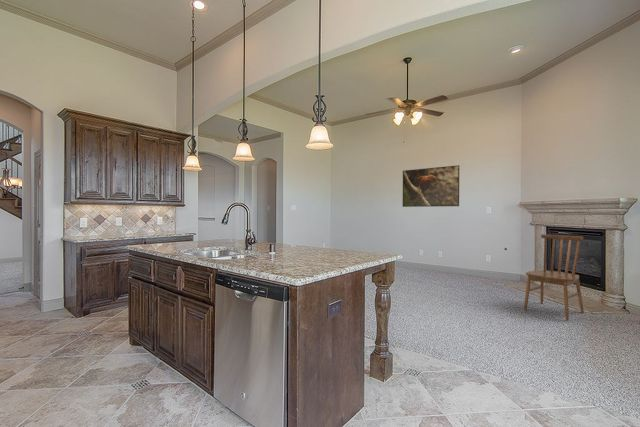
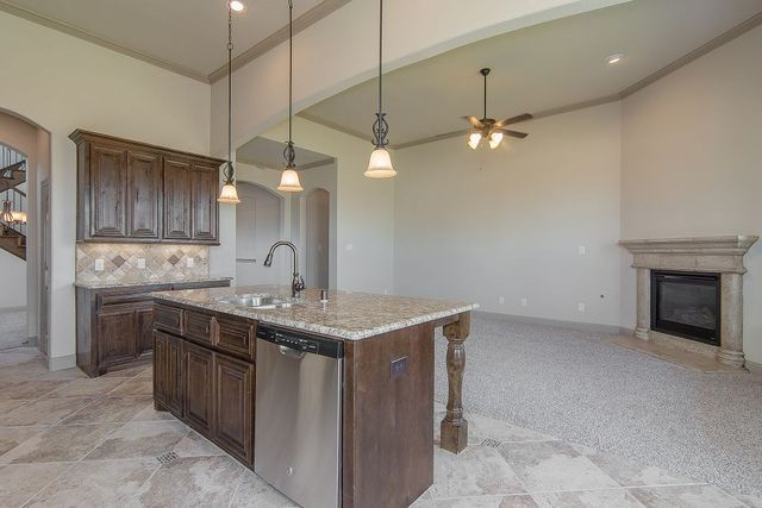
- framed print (429, 187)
- dining chair (553, 273)
